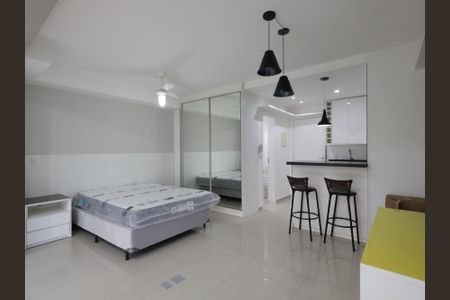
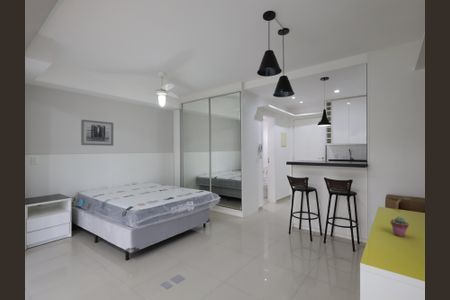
+ potted succulent (399, 225)
+ wall art (98, 133)
